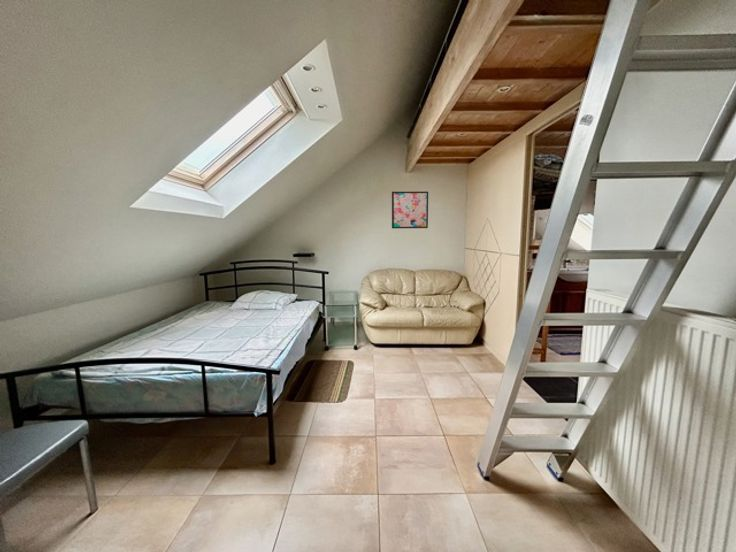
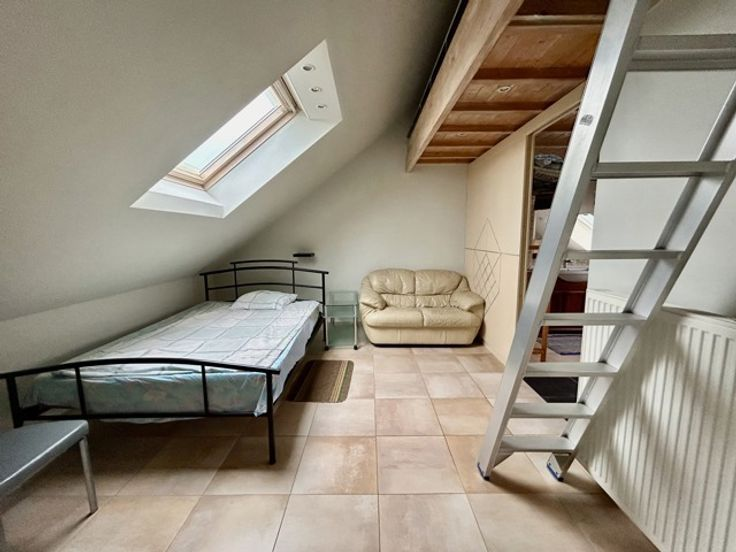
- wall art (409, 210)
